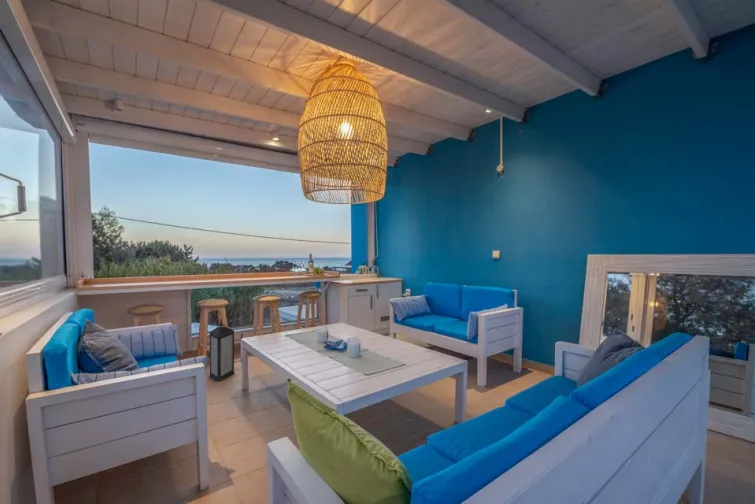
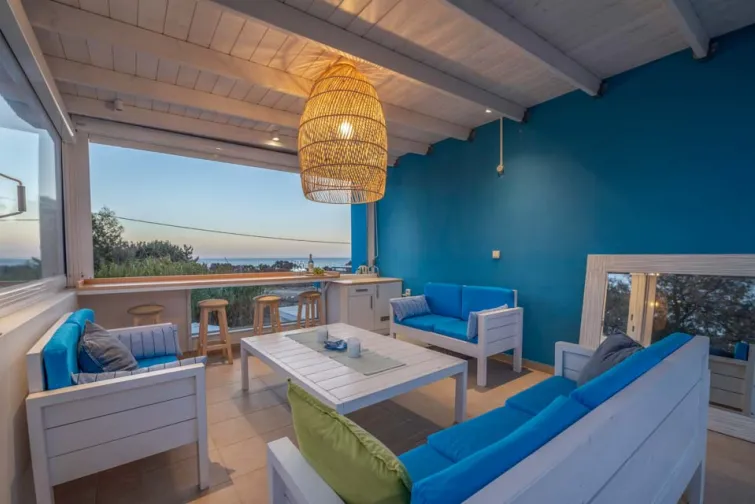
- lantern (223, 347)
